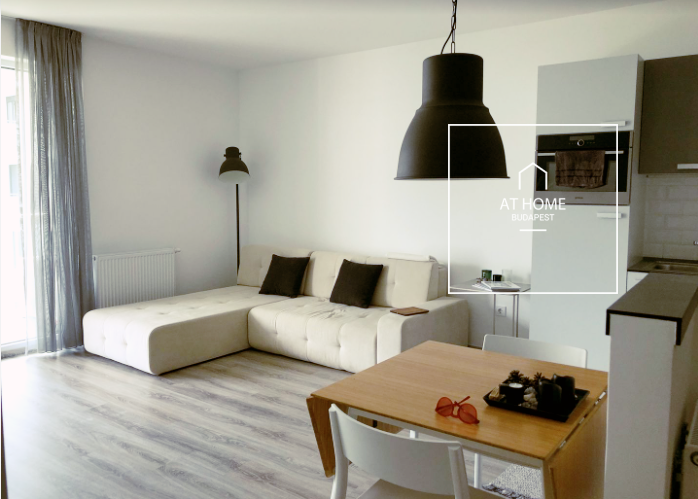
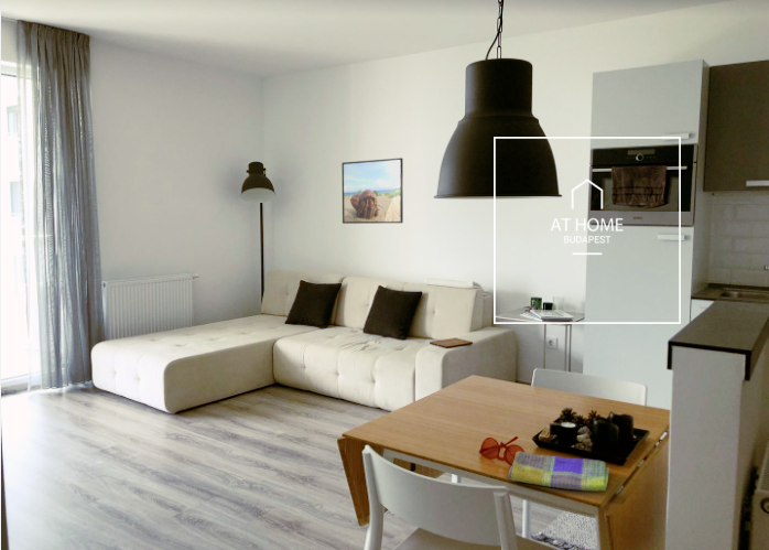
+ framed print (371, 192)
+ dish towel (557, 470)
